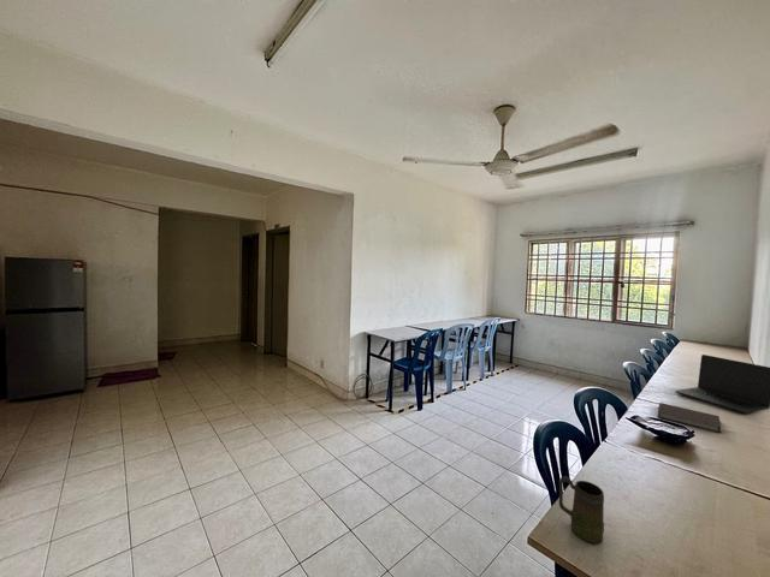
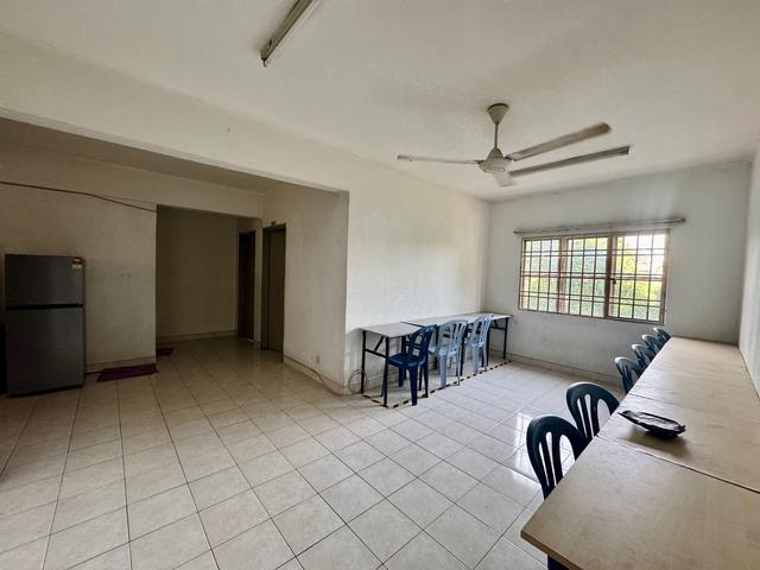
- mug (580, 506)
- laptop (721, 381)
- notebook (687, 416)
